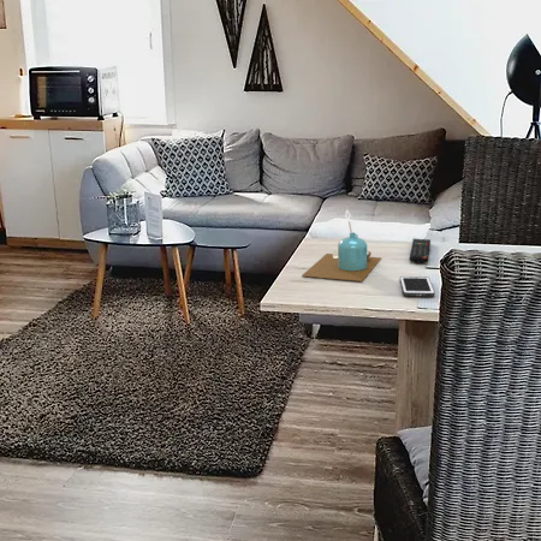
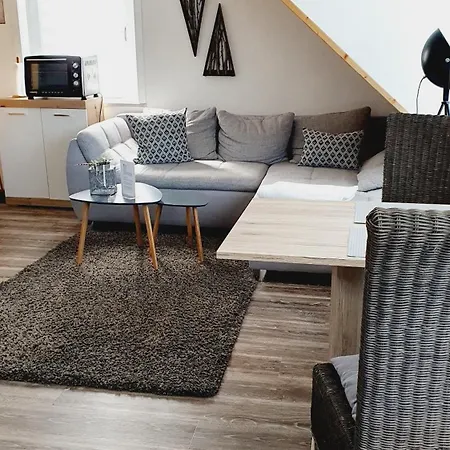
- candle (344, 238)
- remote control (420, 250)
- cell phone (416, 286)
